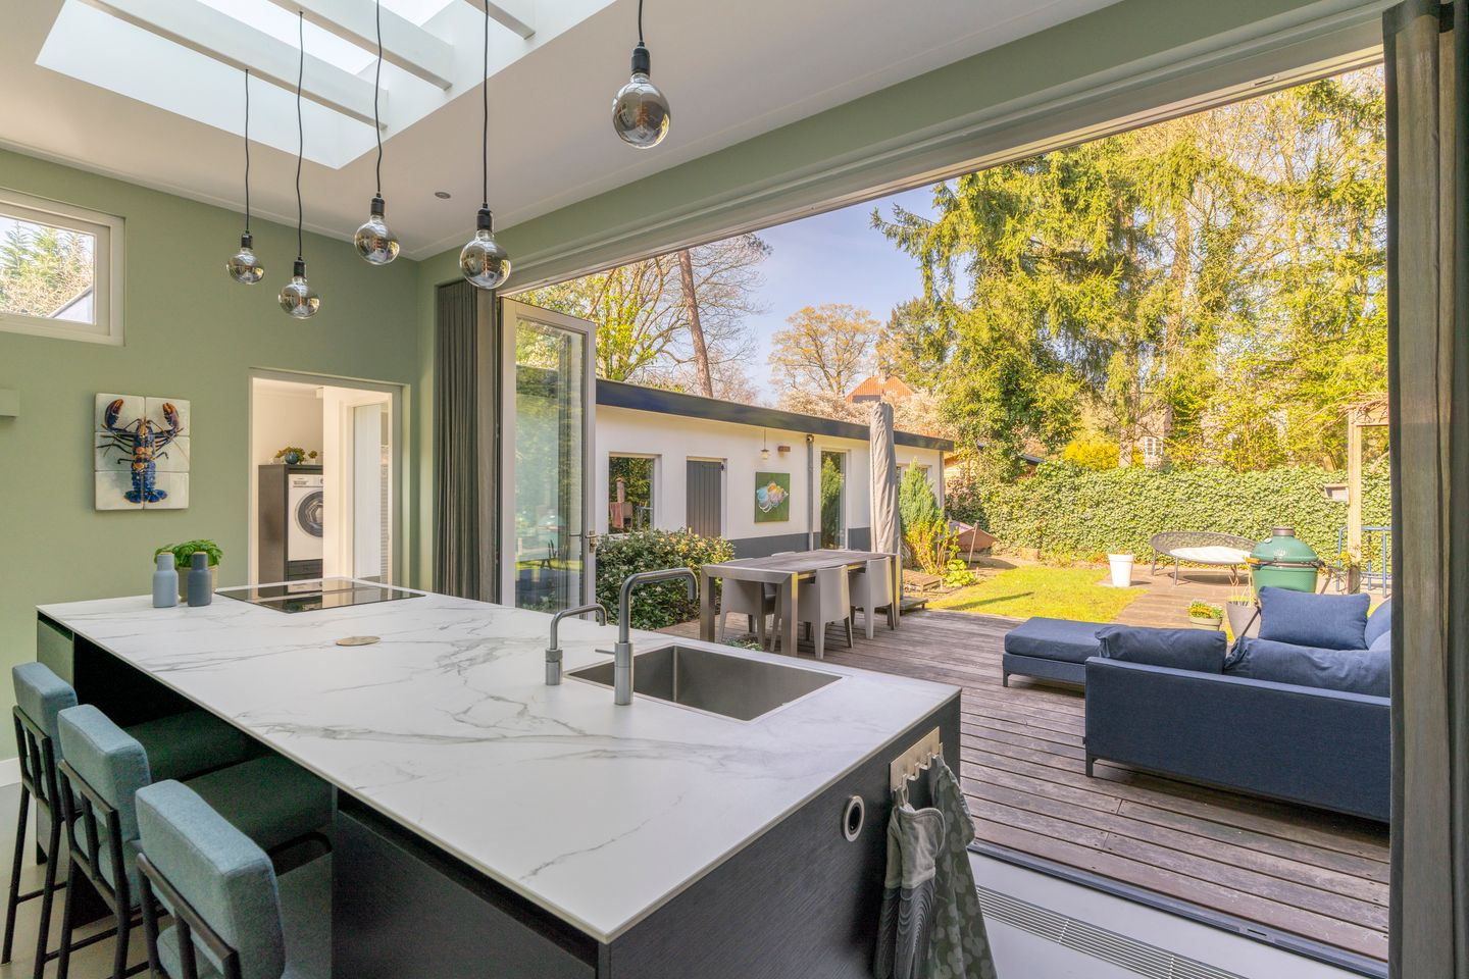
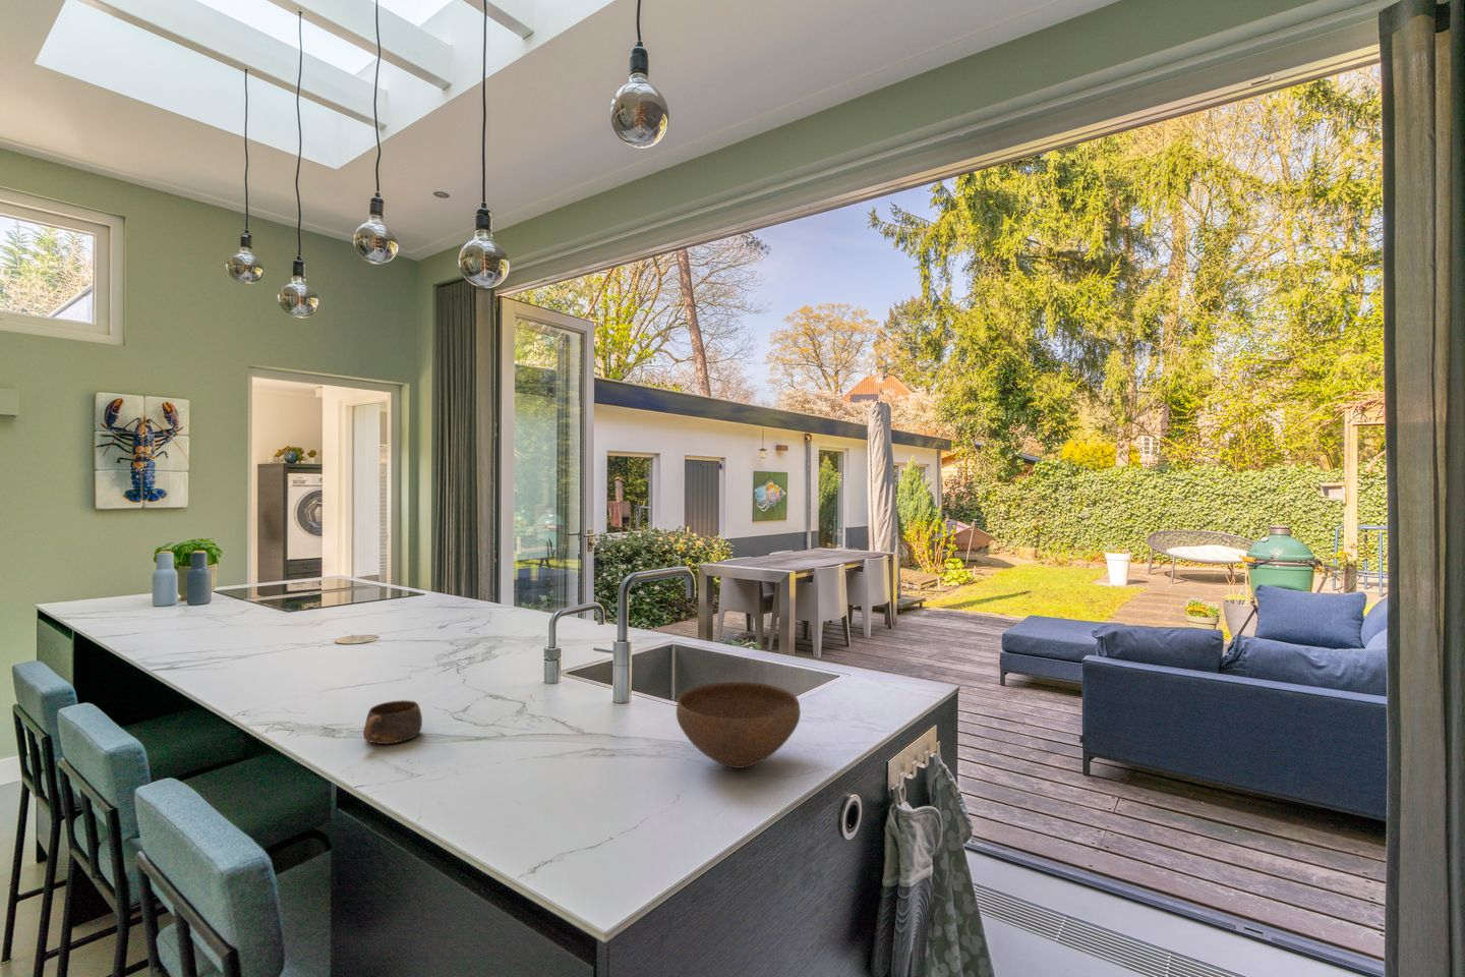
+ bowl (738, 732)
+ cup (387, 724)
